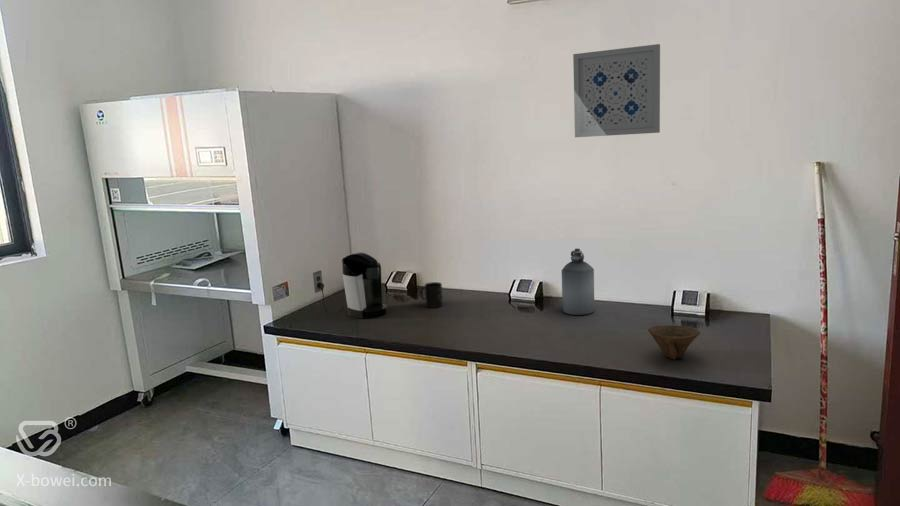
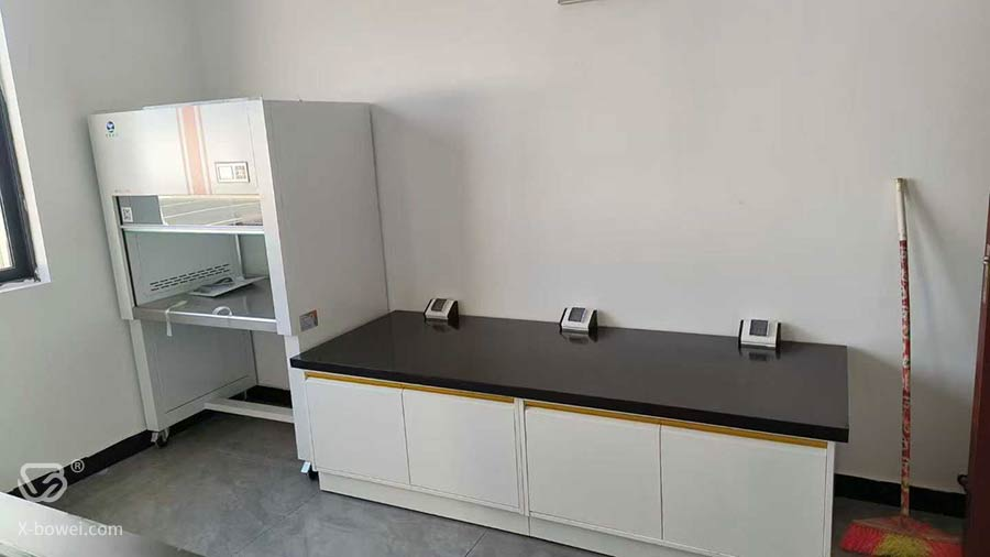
- bowl (673, 343)
- wall art (615, 92)
- bottle (577, 279)
- coffee maker (355, 286)
- mug (430, 294)
